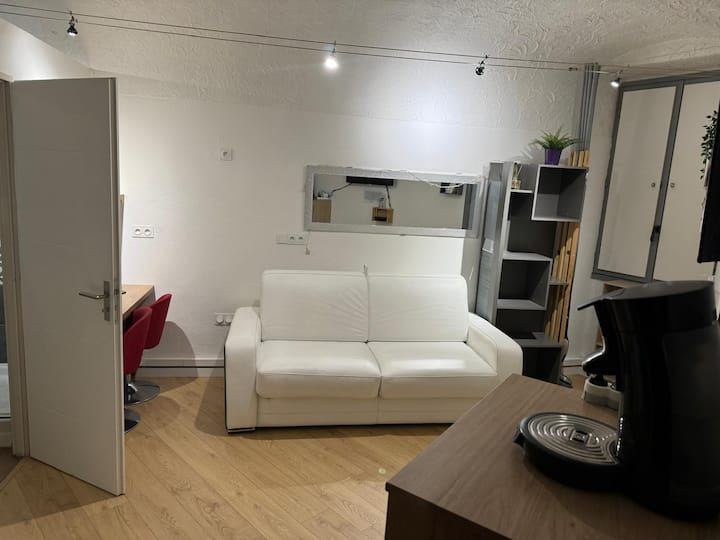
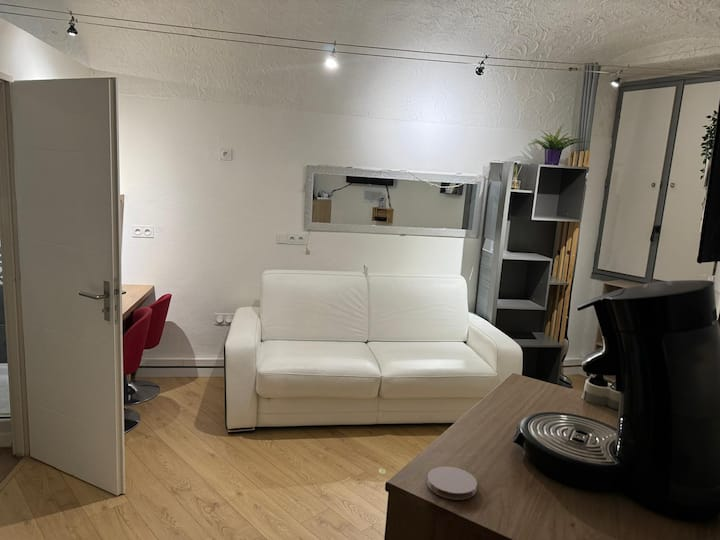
+ coaster (451, 482)
